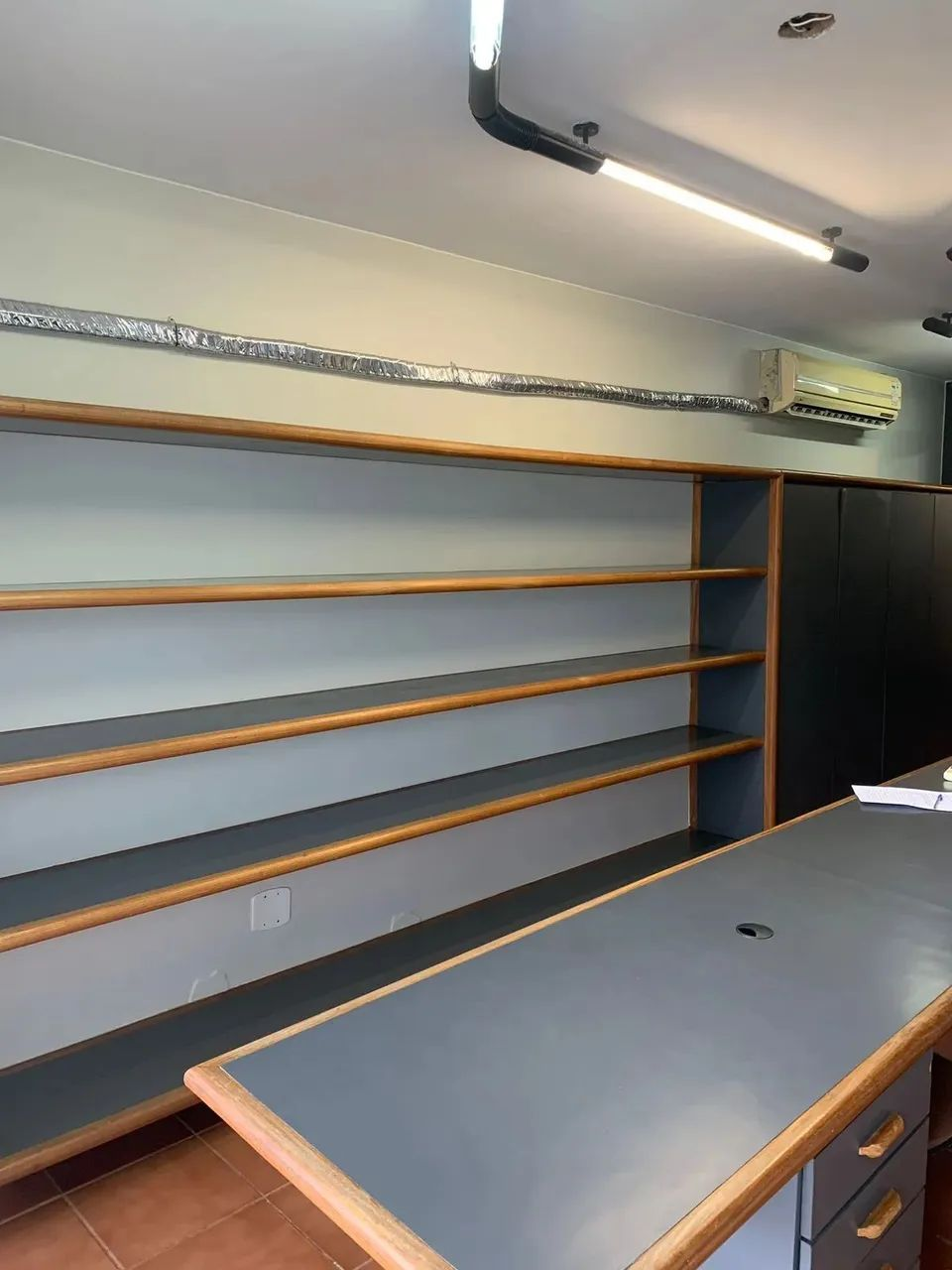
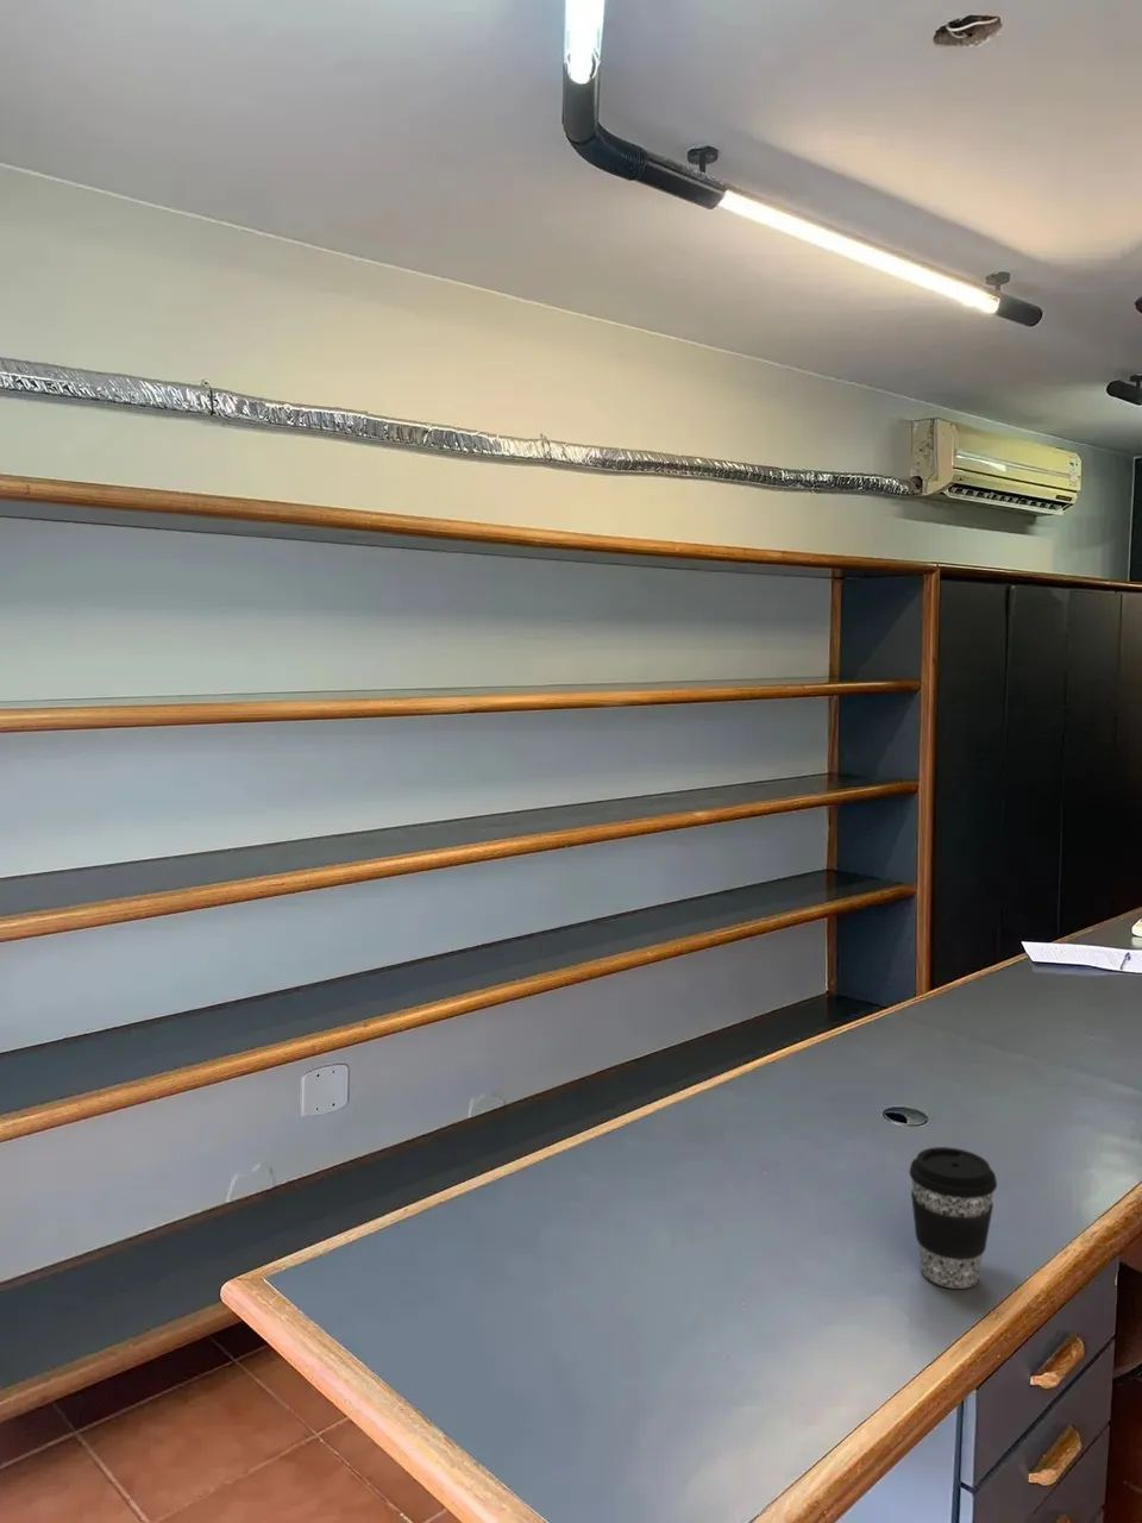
+ coffee cup (950, 1217)
